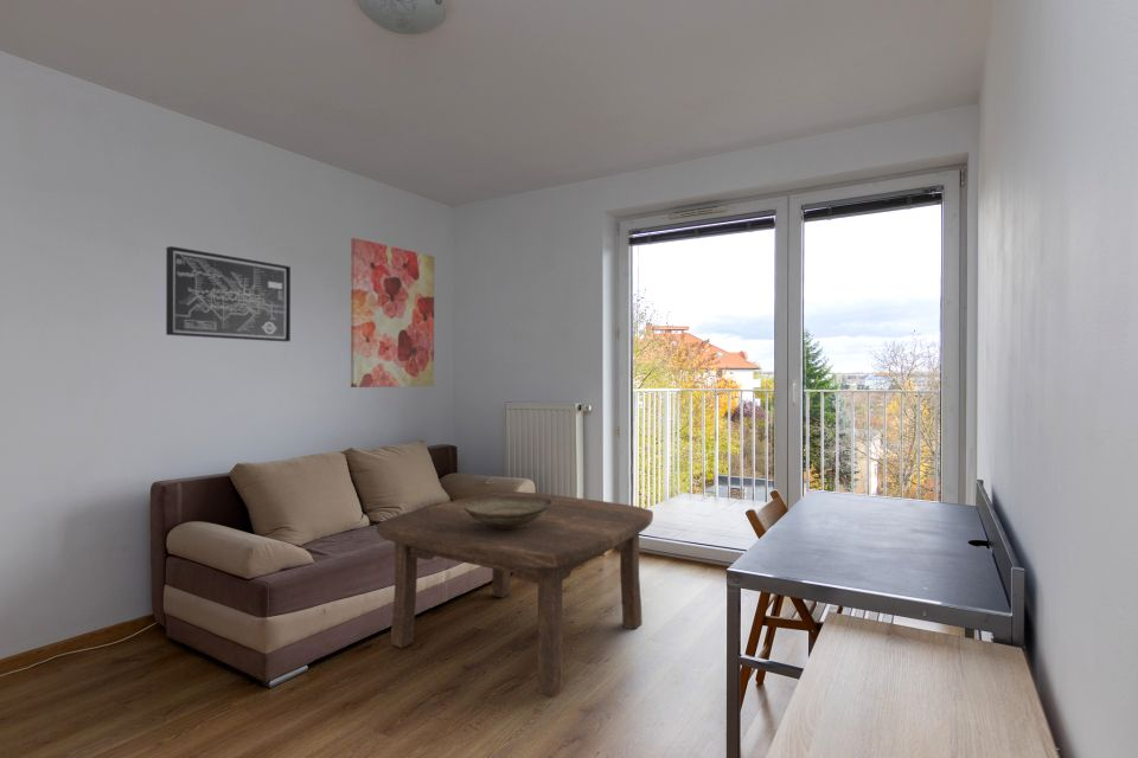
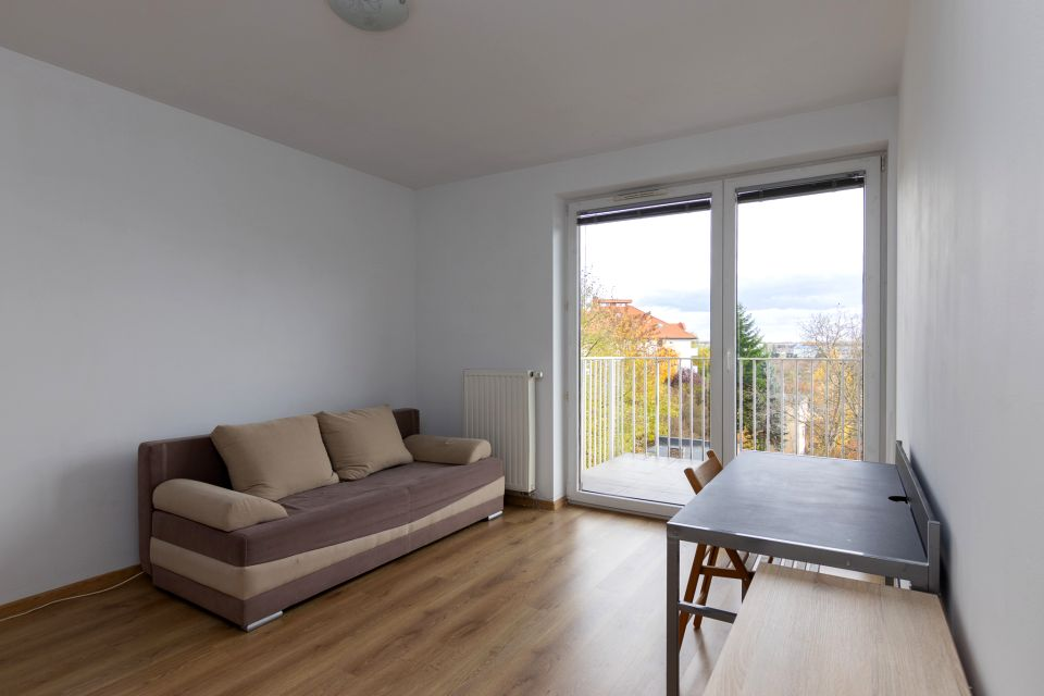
- coffee table (520, 574)
- wall art (232, 297)
- wall art (395, 317)
- decorative bowl (509, 514)
